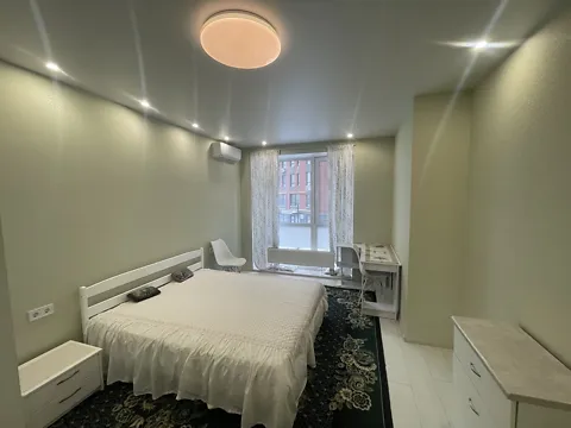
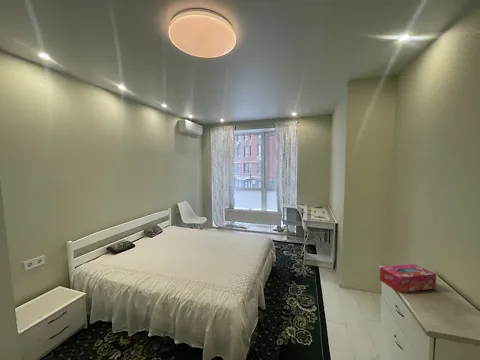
+ tissue box (406, 277)
